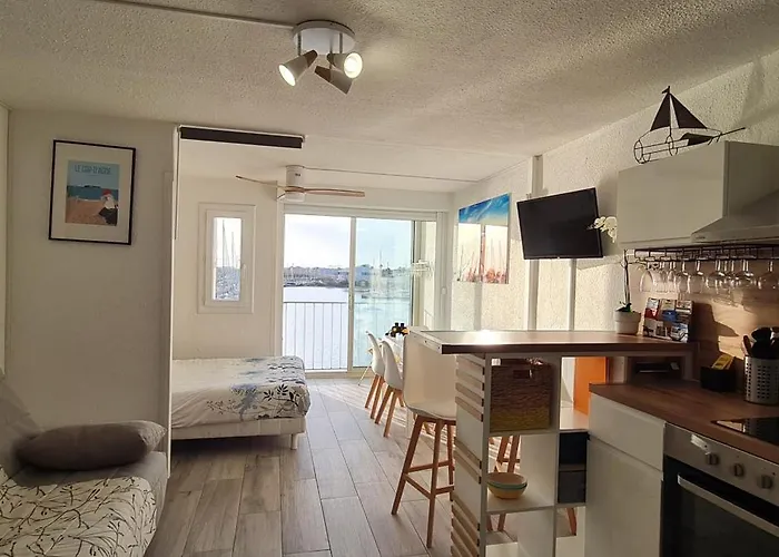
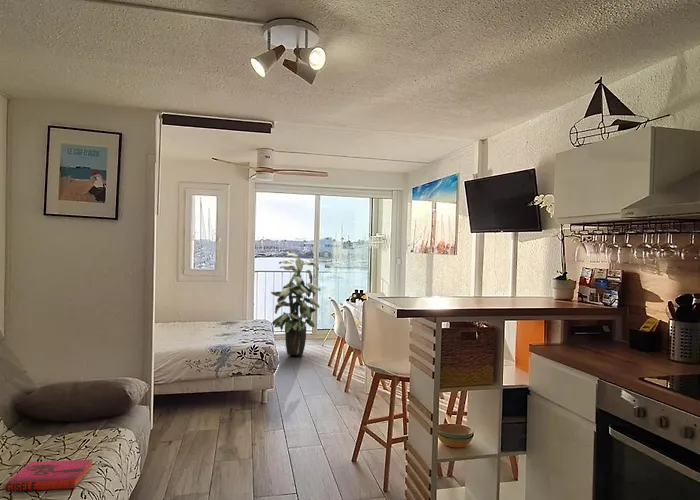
+ hardback book (51, 474)
+ indoor plant (294, 303)
